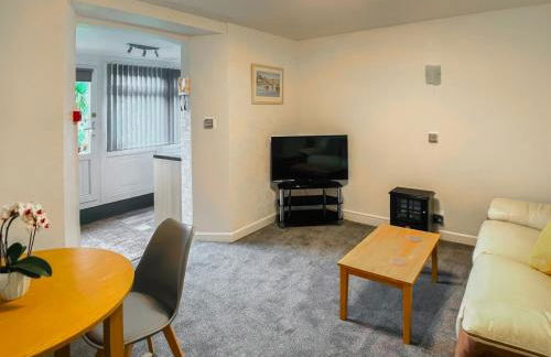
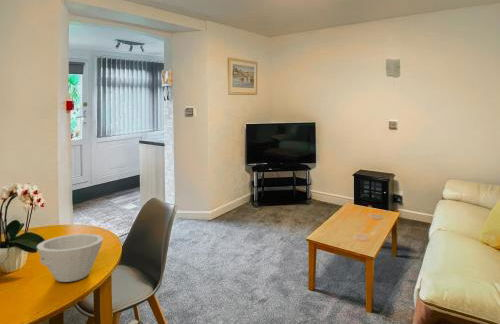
+ bowl (71, 258)
